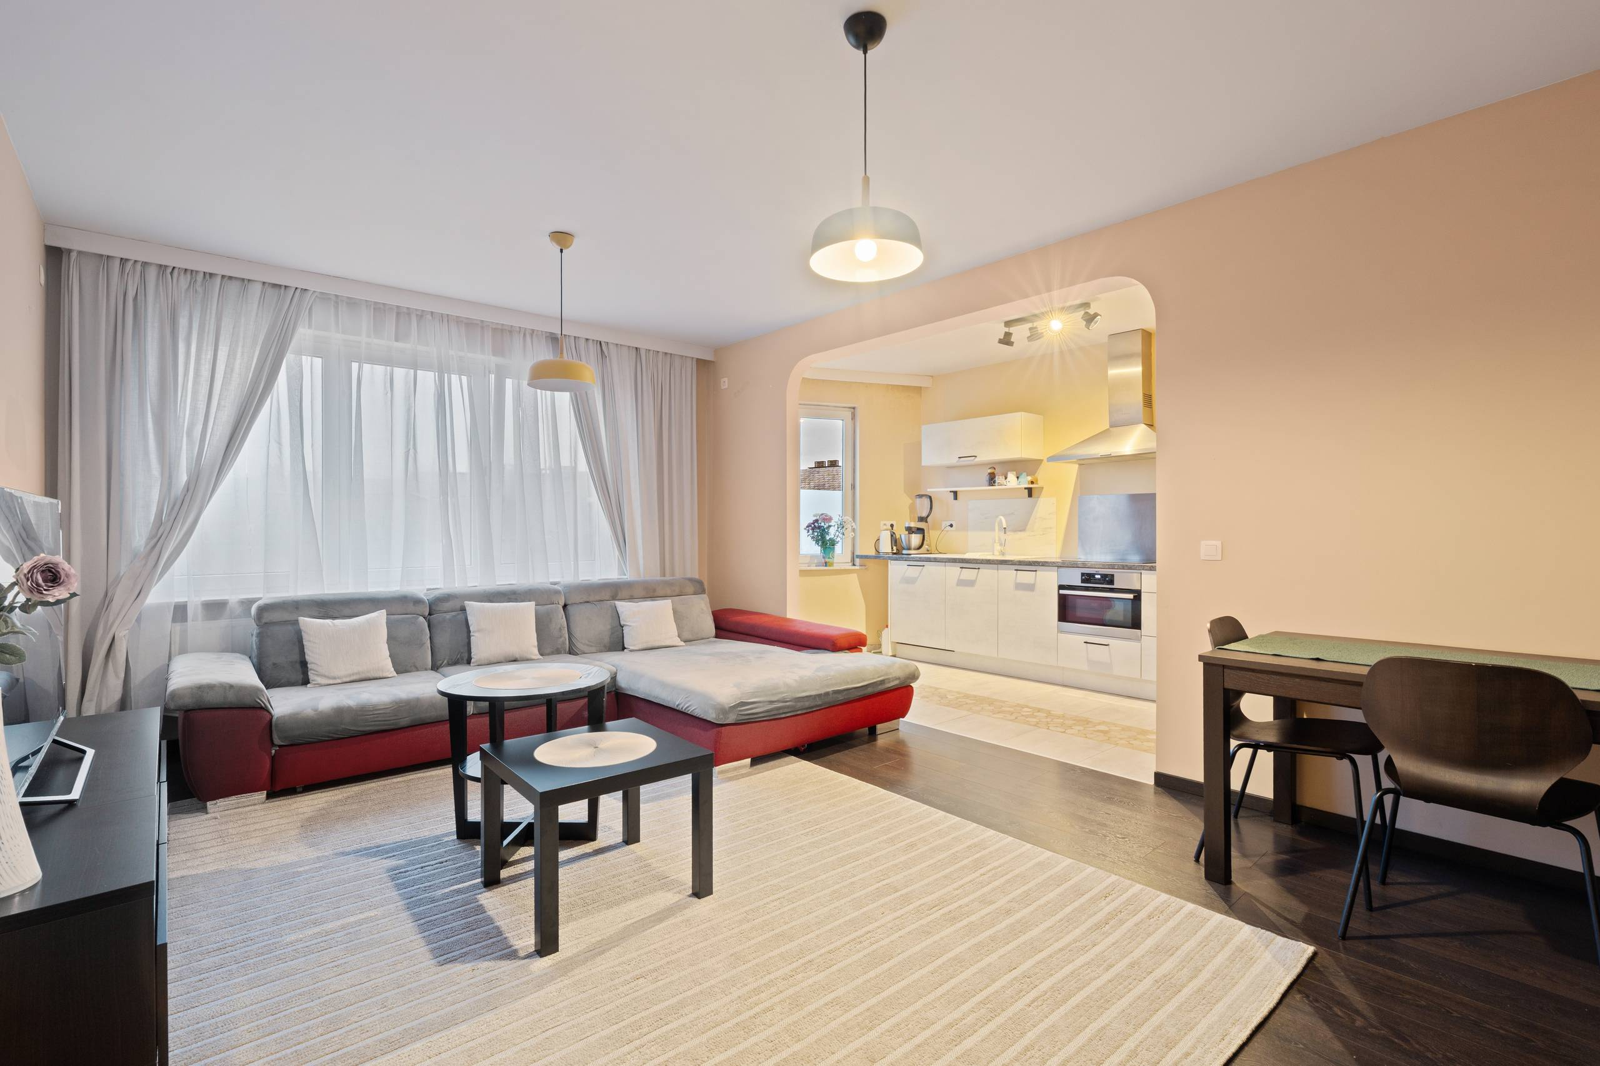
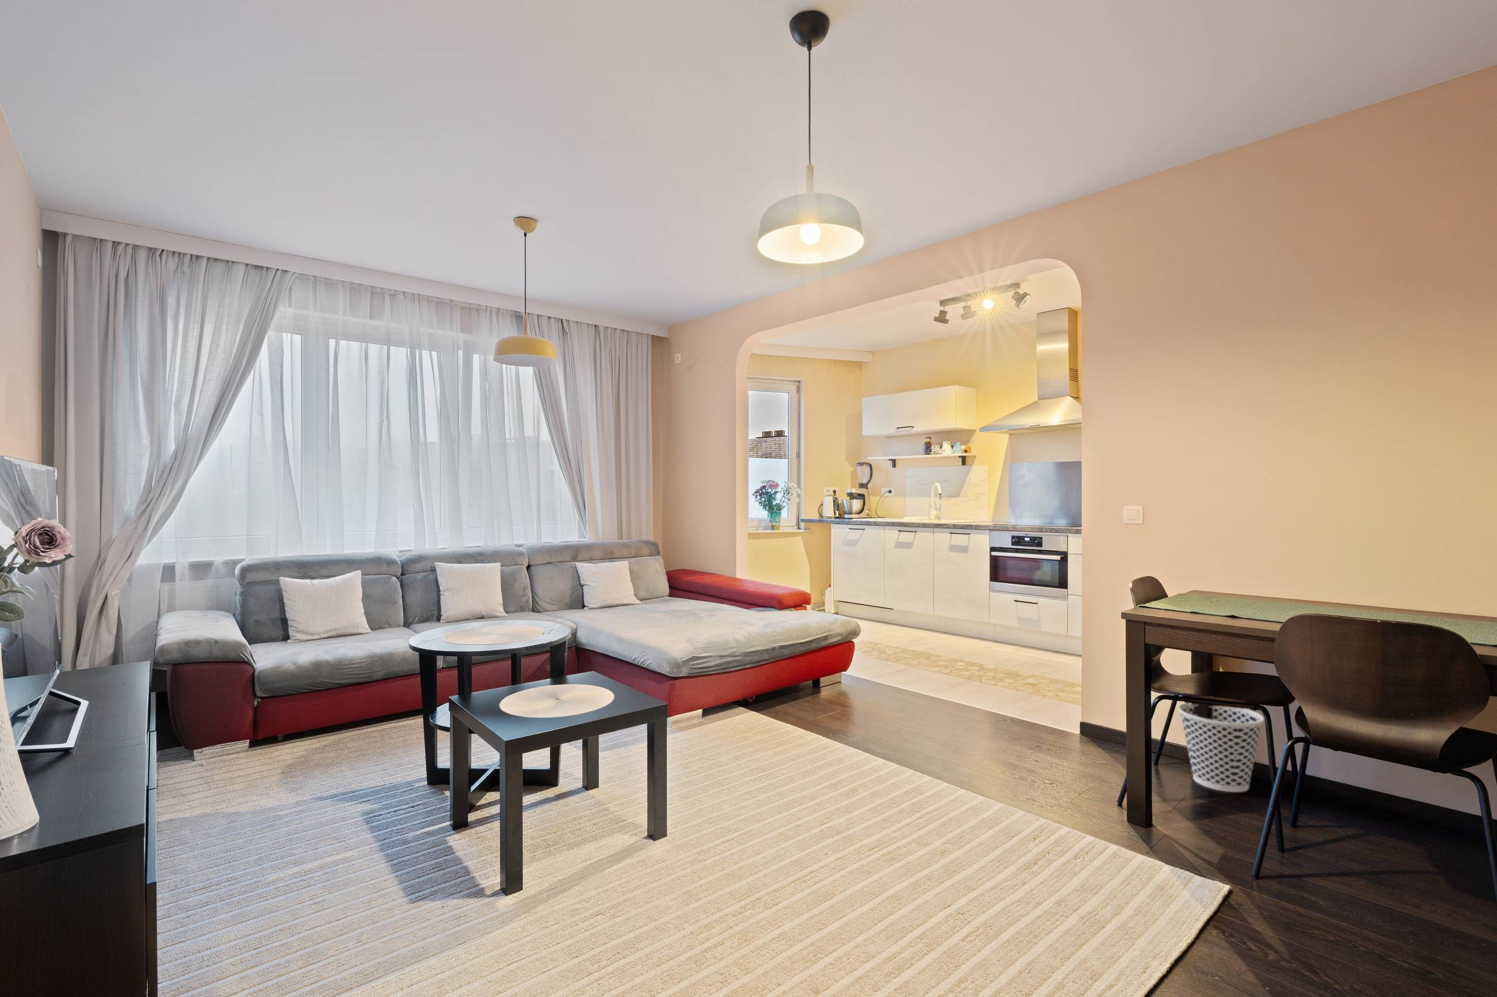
+ wastebasket (1220, 747)
